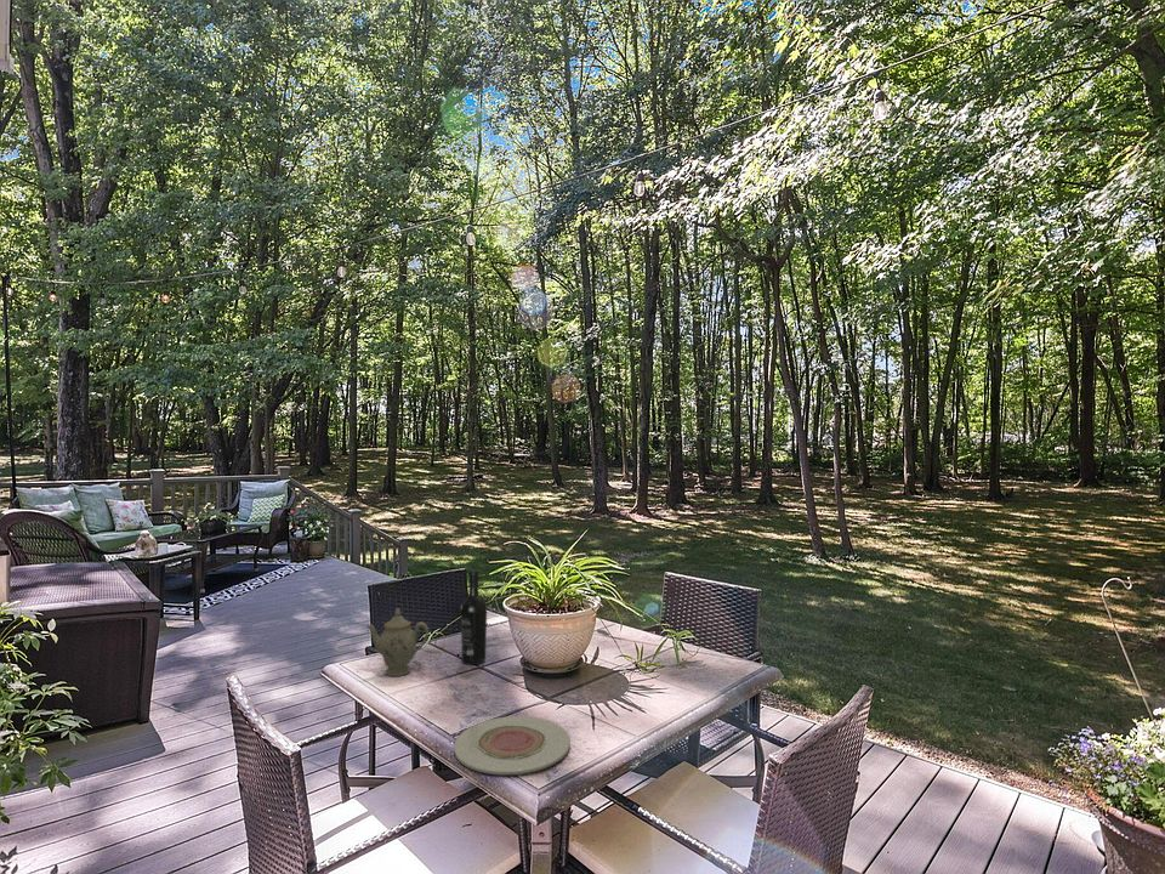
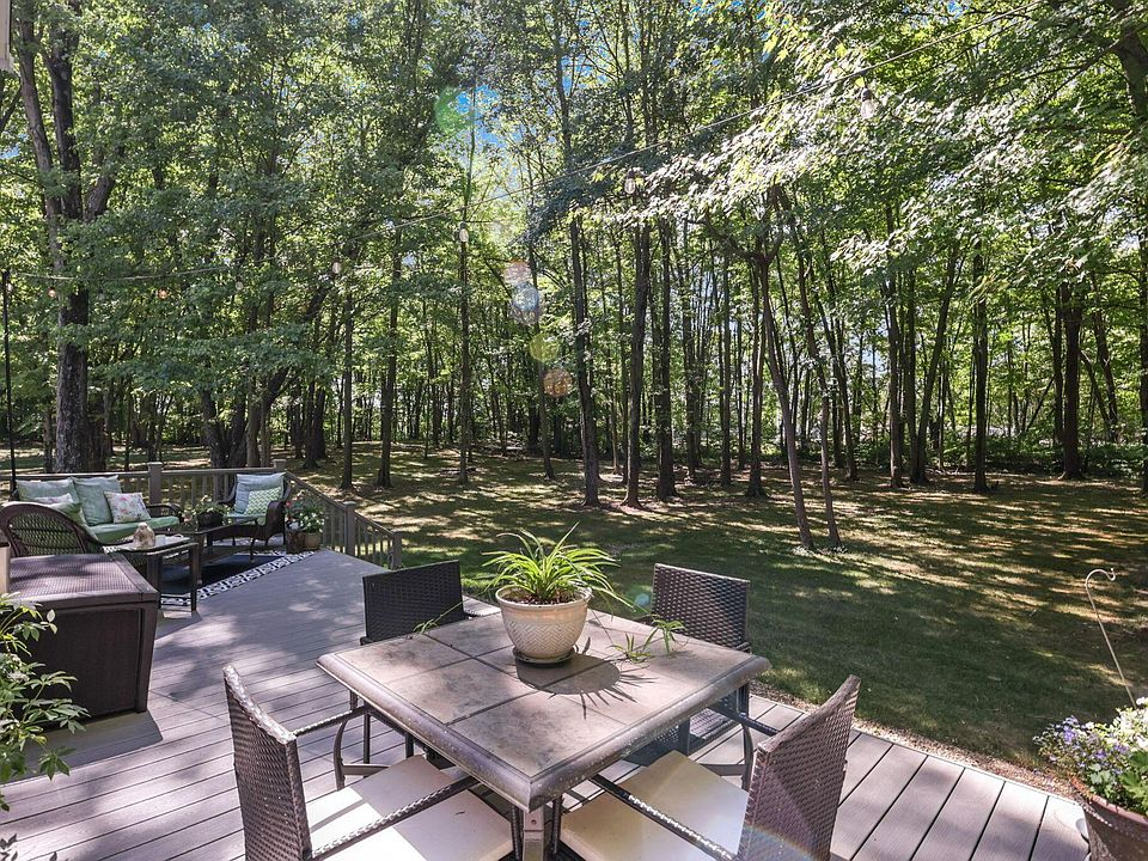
- plate (512, 742)
- chinaware (397, 640)
- wine bottle (473, 615)
